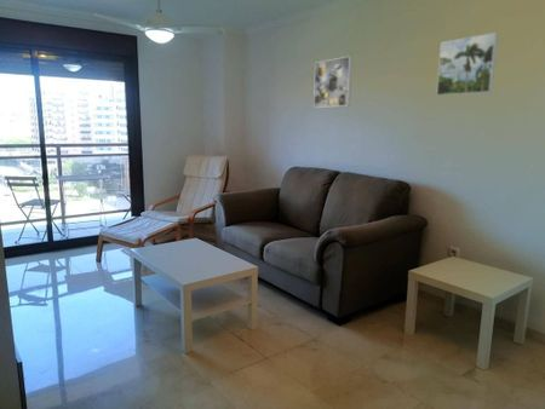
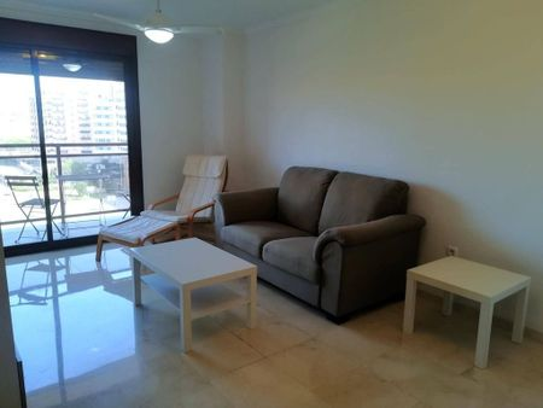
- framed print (332, 83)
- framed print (465, 65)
